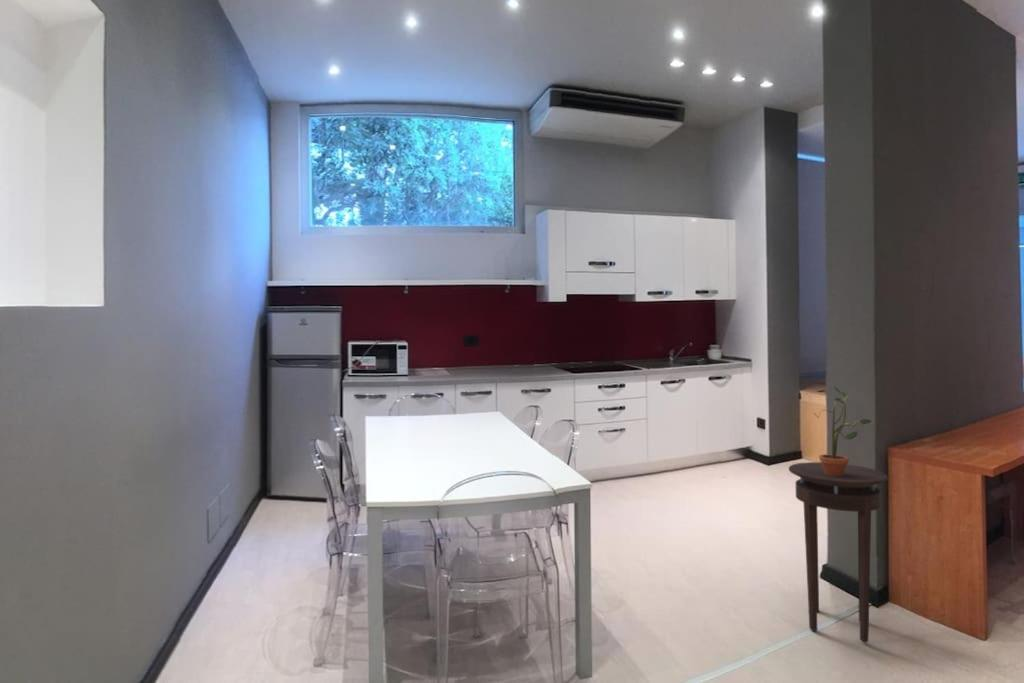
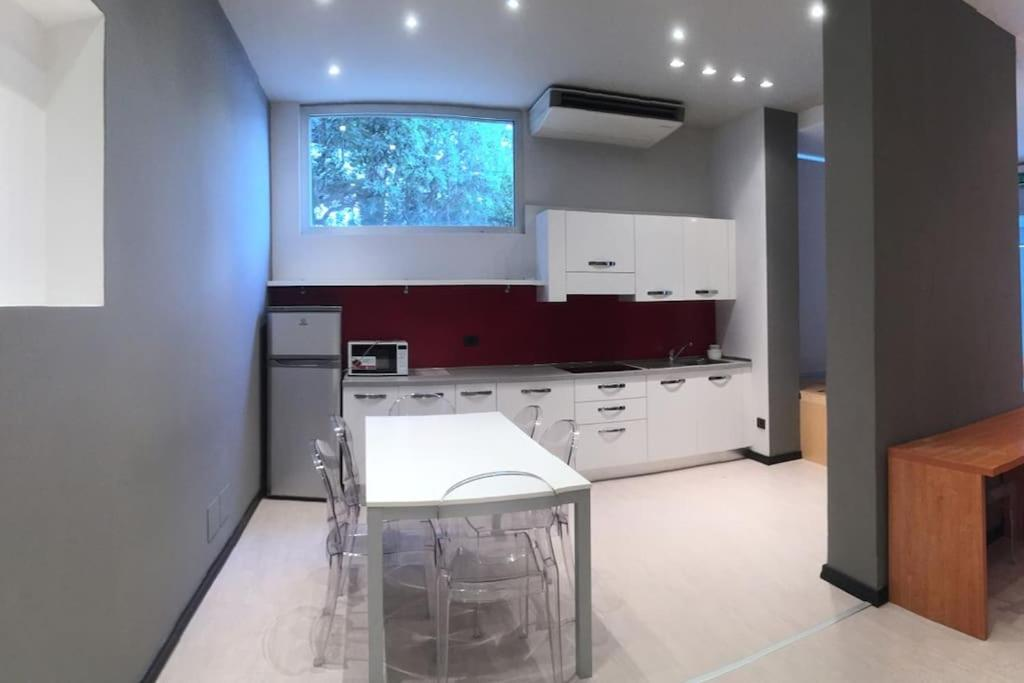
- potted plant (835, 430)
- stool (817, 548)
